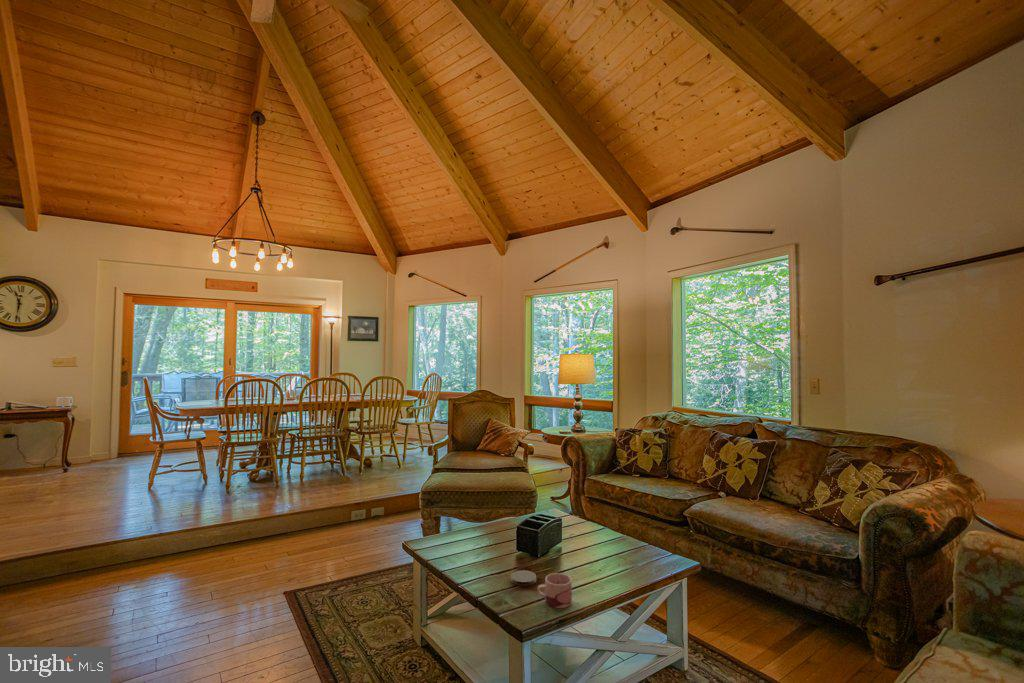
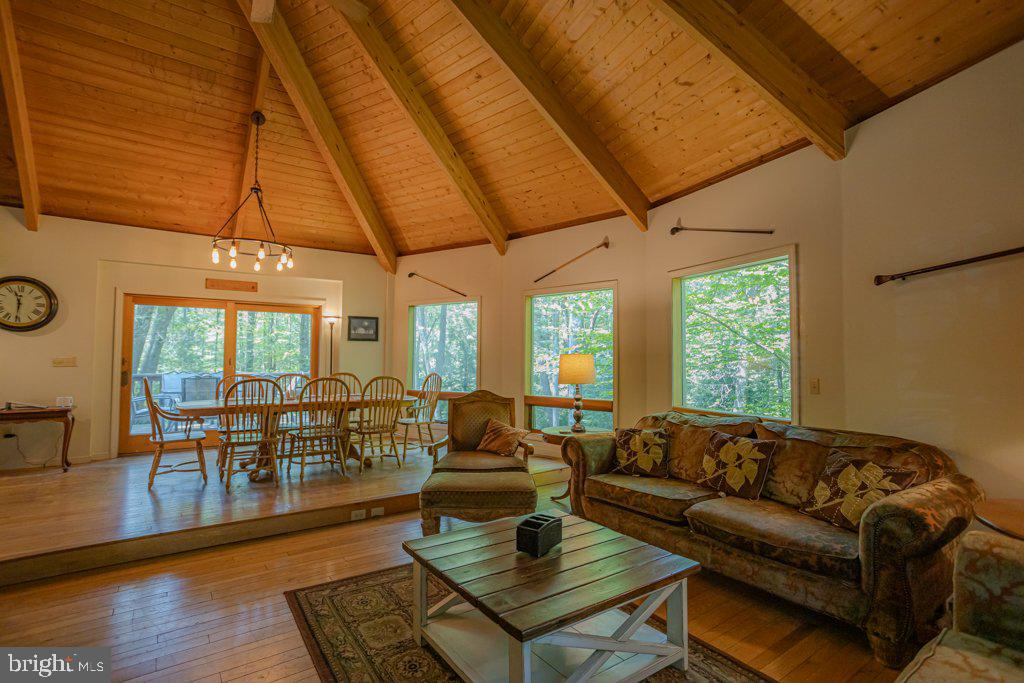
- coaster (523, 577)
- mug (554, 589)
